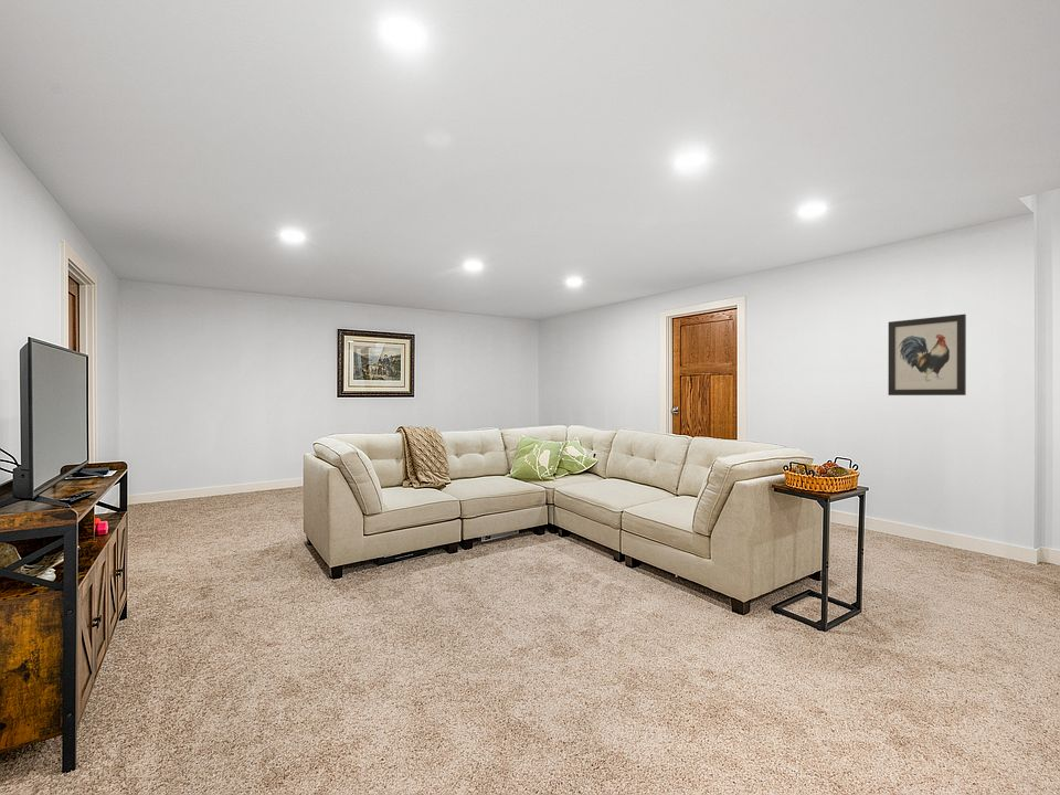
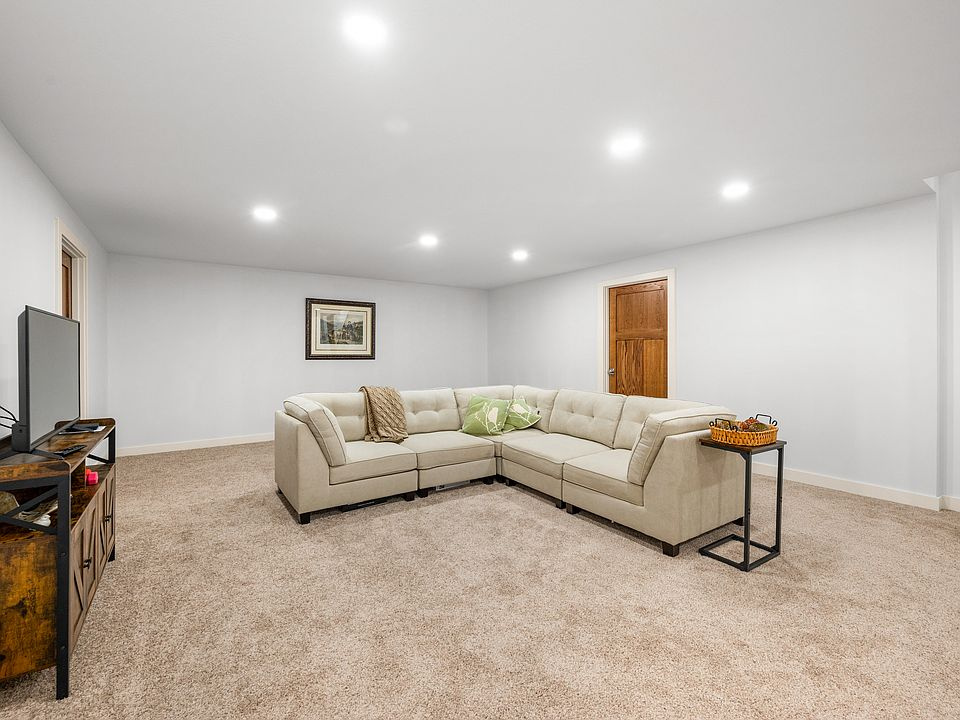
- wall art (924, 357)
